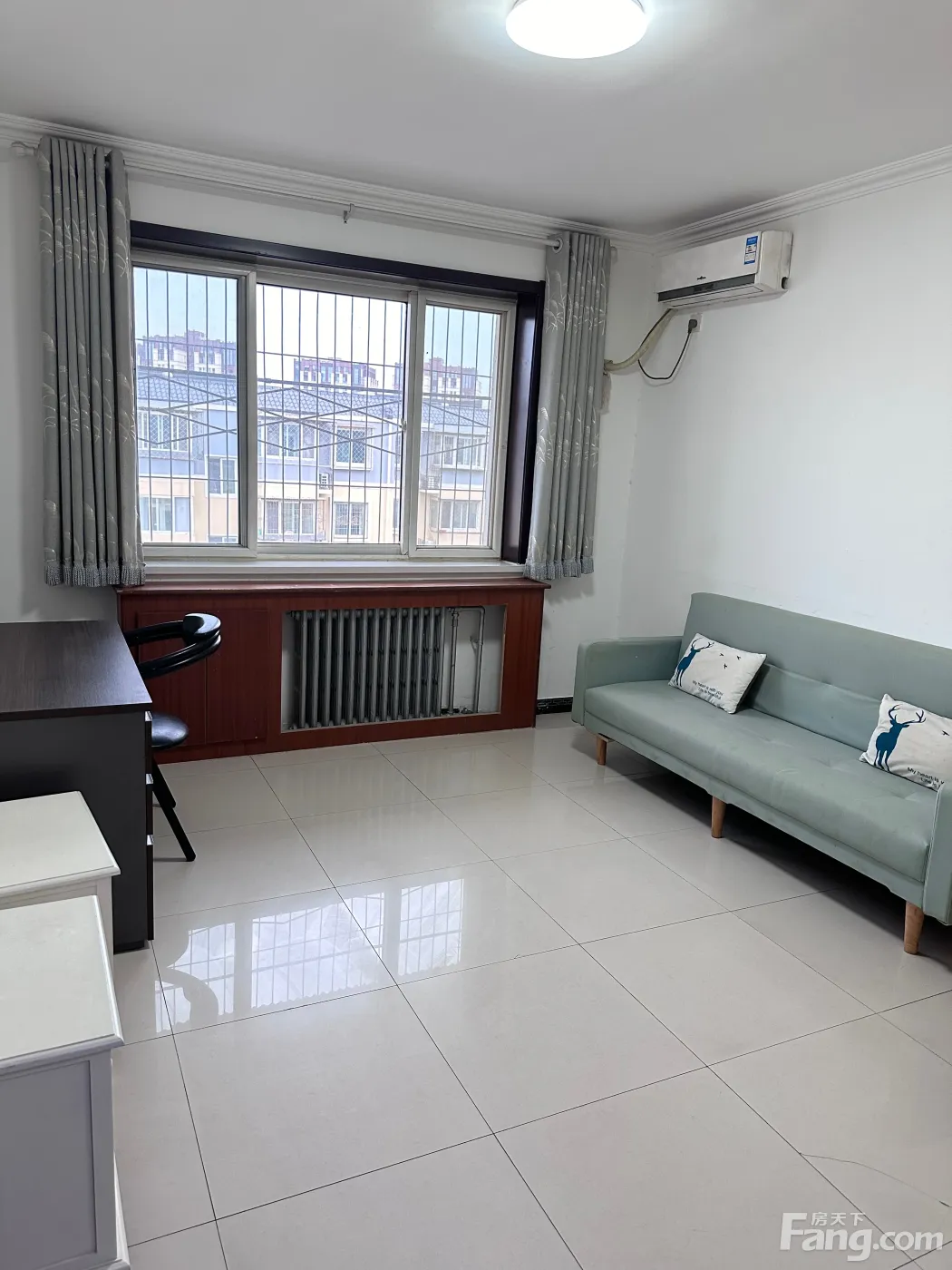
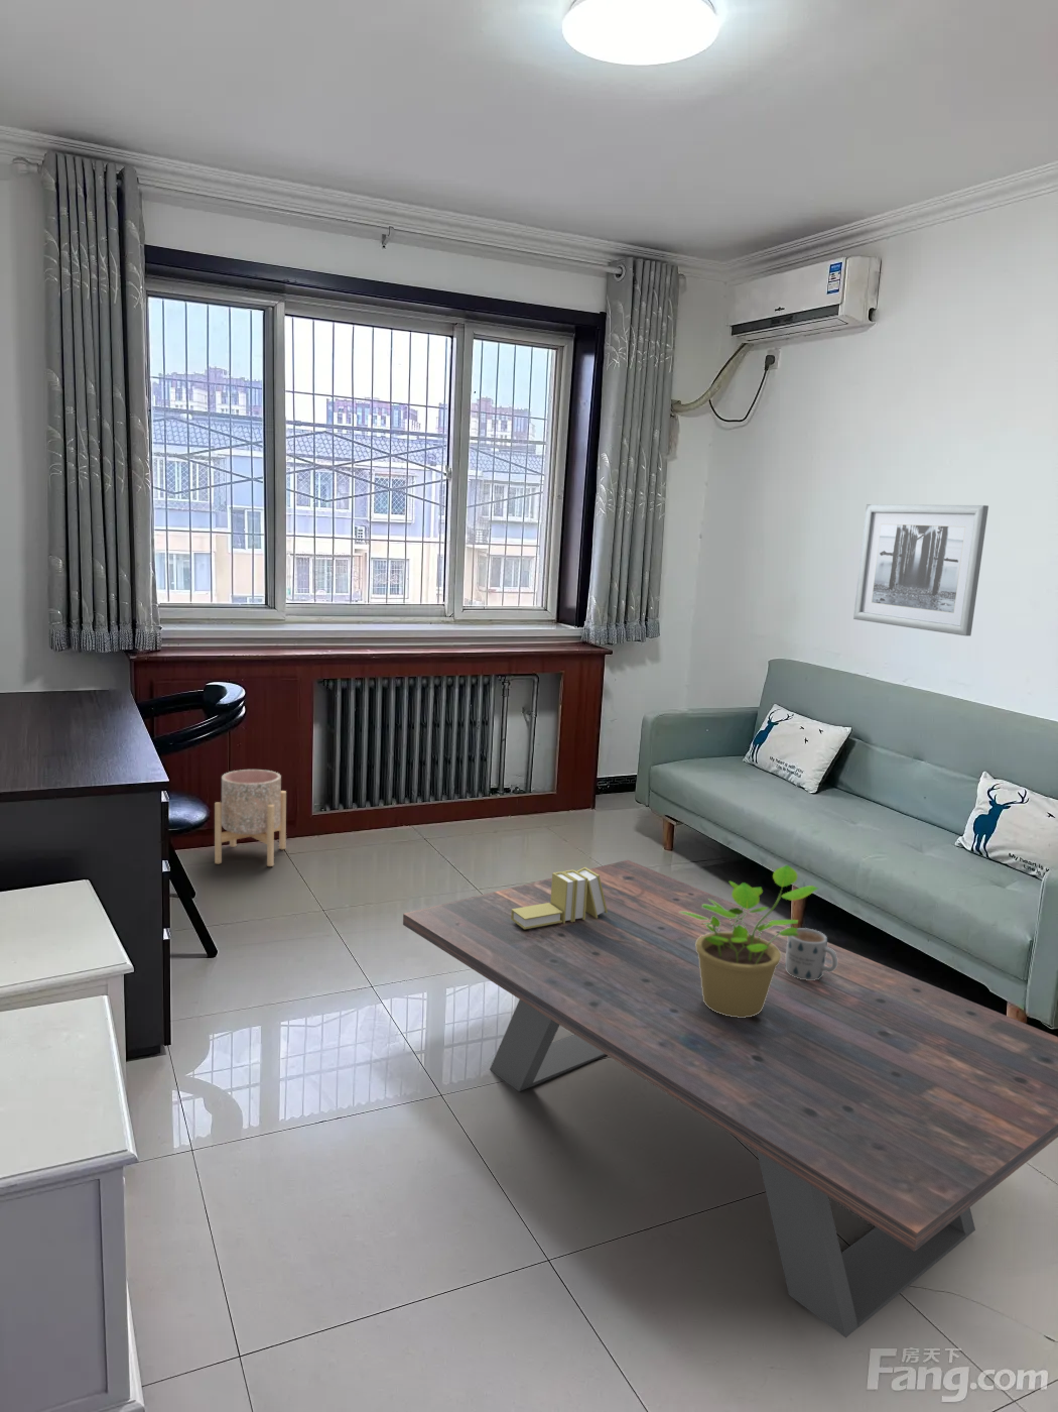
+ mug (812, 955)
+ books (561, 896)
+ coffee table (713, 1062)
+ potted plant (739, 939)
+ wall art (915, 566)
+ planter (251, 816)
